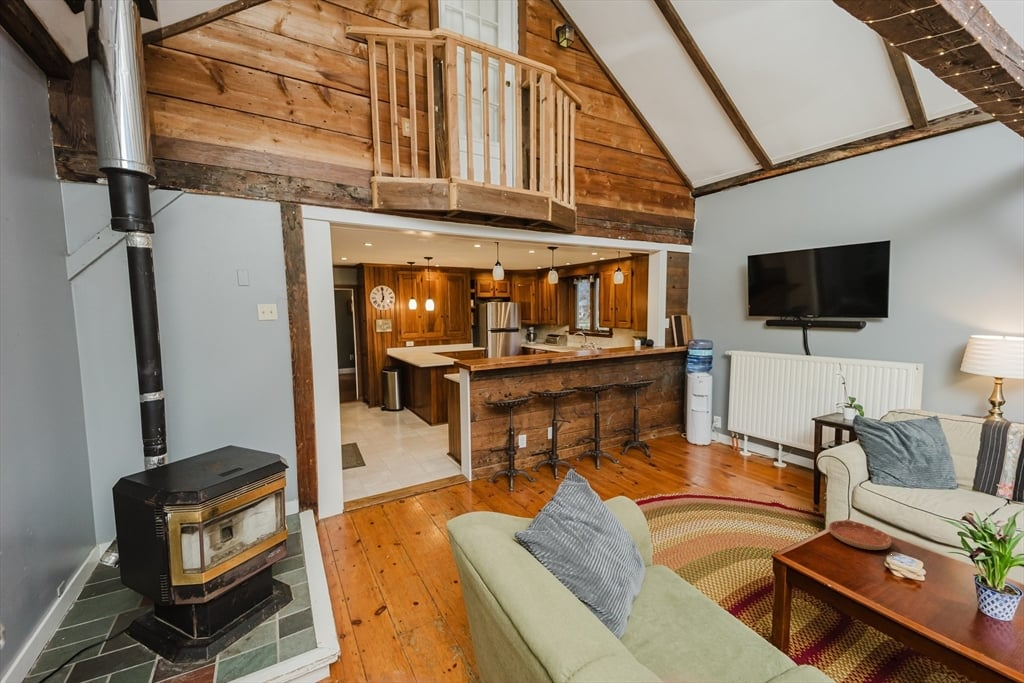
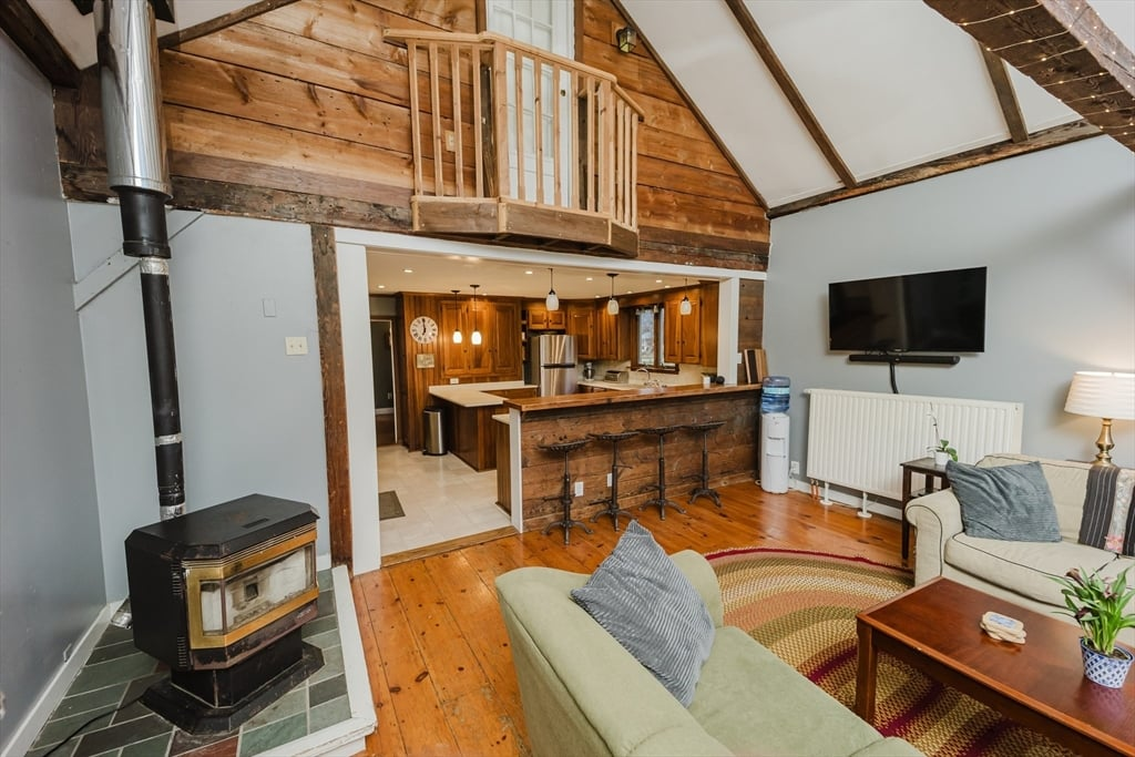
- saucer (858, 535)
